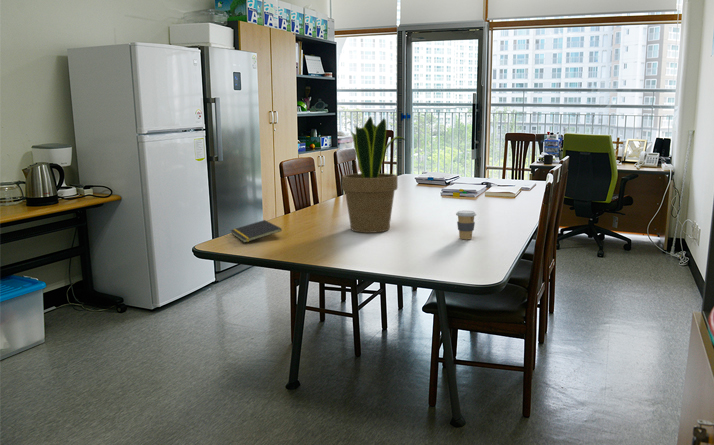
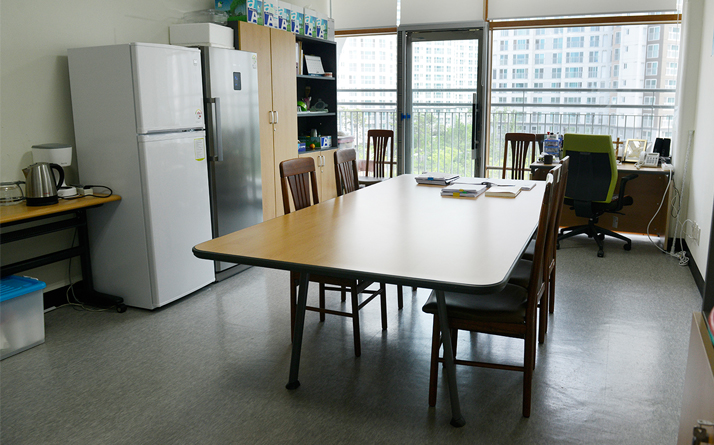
- notepad (255, 230)
- coffee cup (465, 225)
- potted plant (374, 173)
